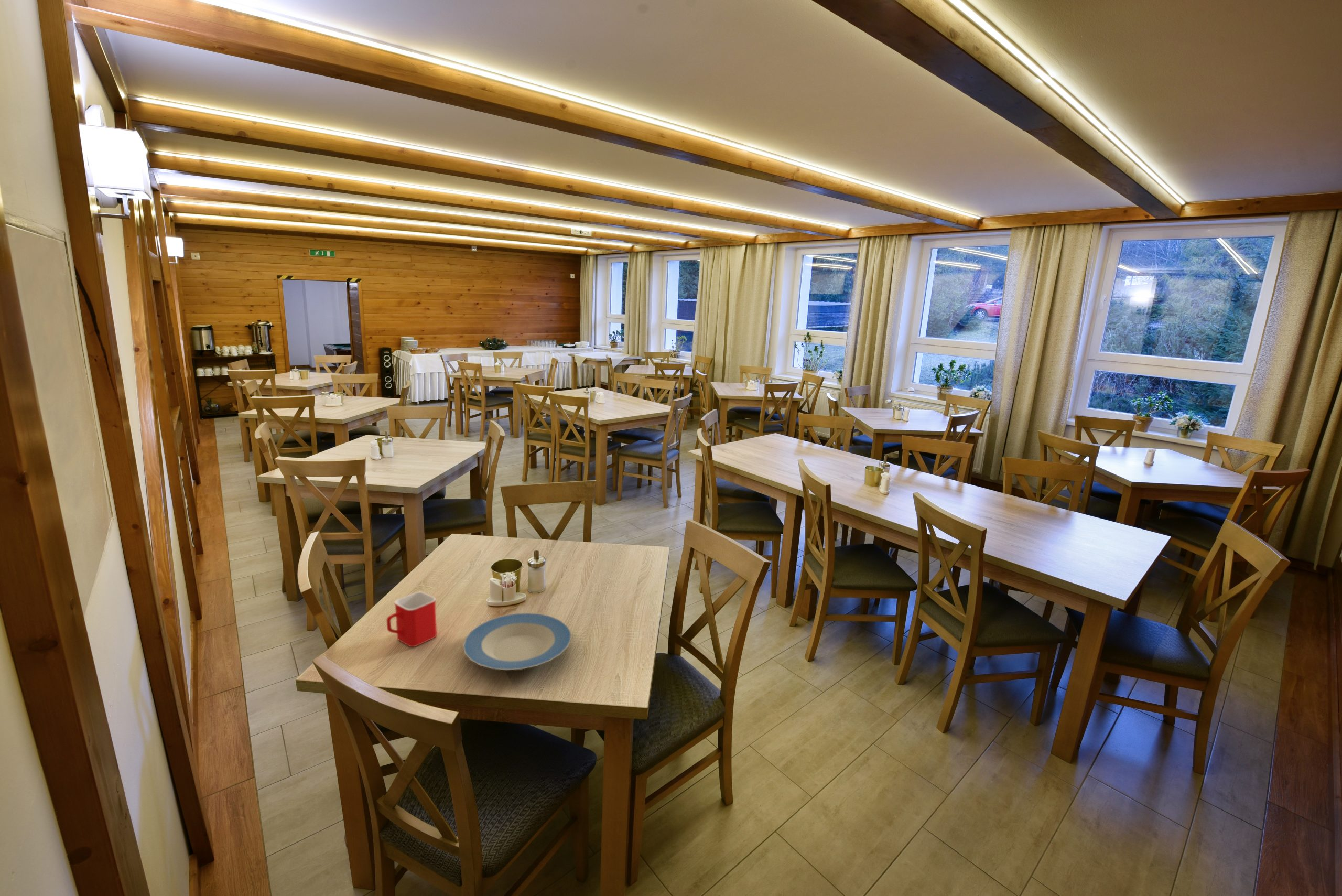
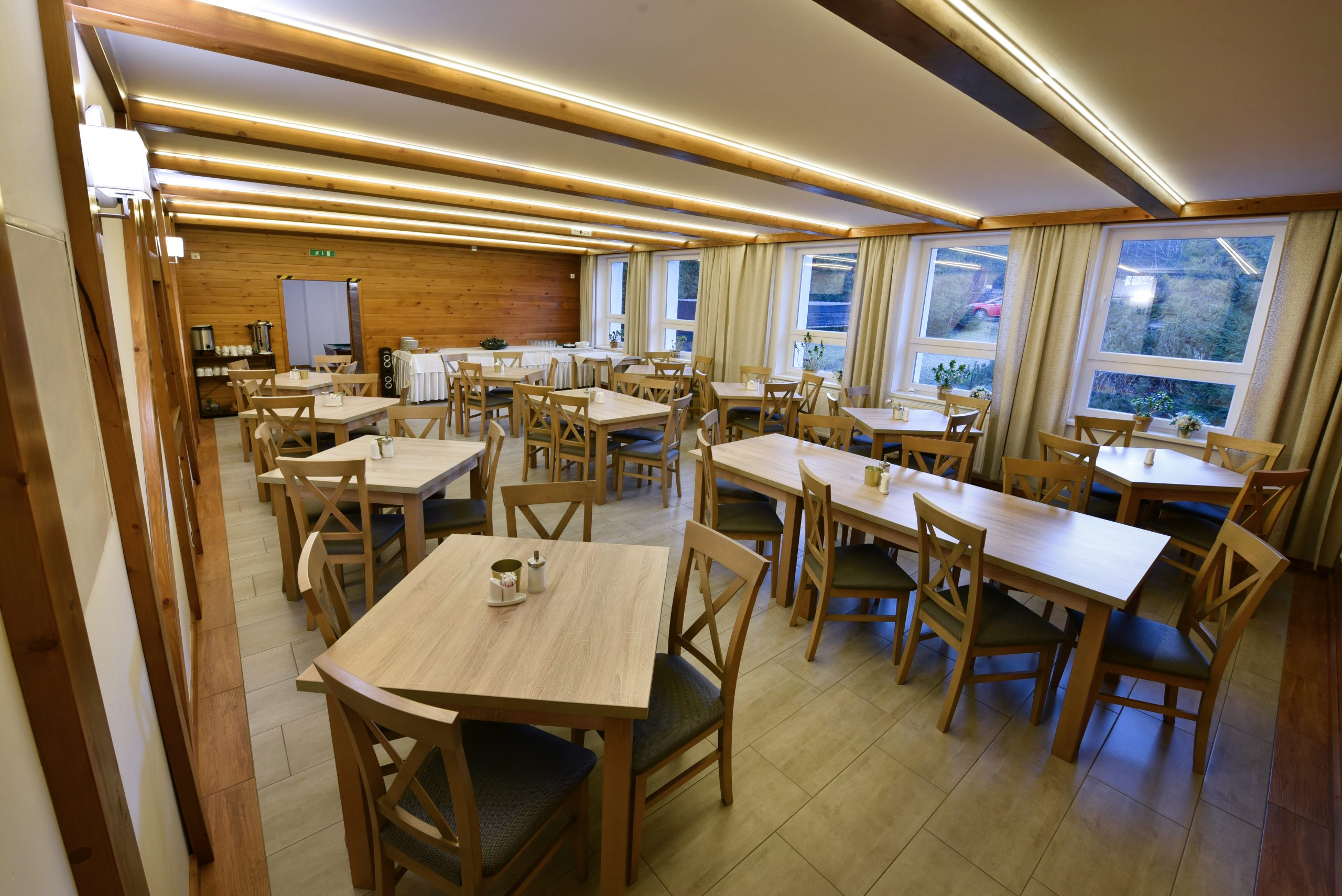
- plate (518, 644)
- mug (409, 622)
